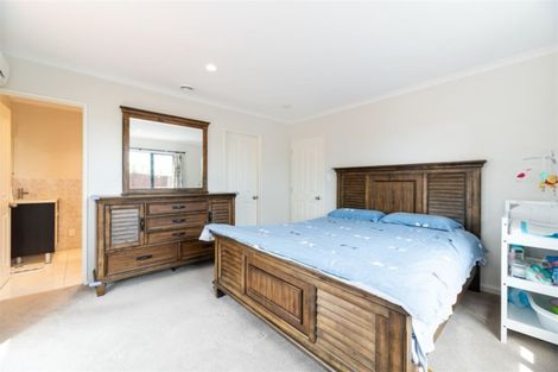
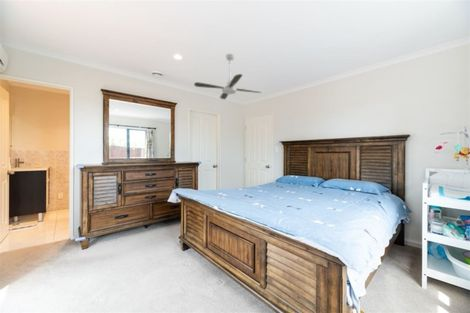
+ ceiling fan (229, 73)
